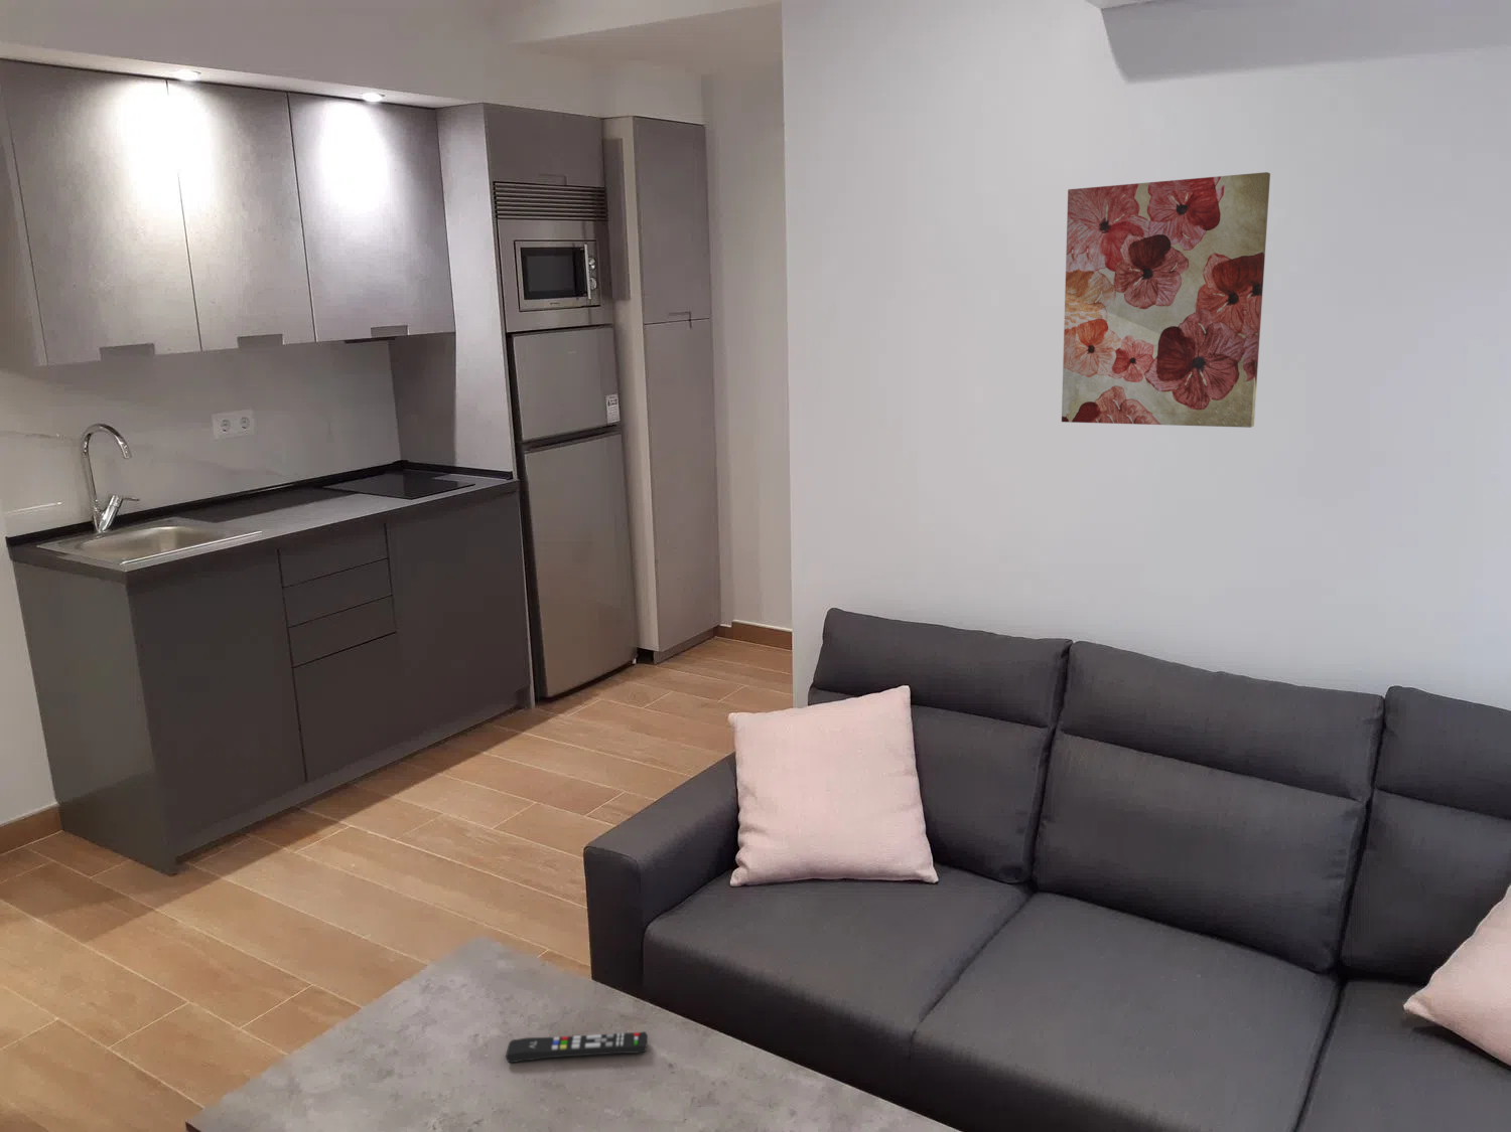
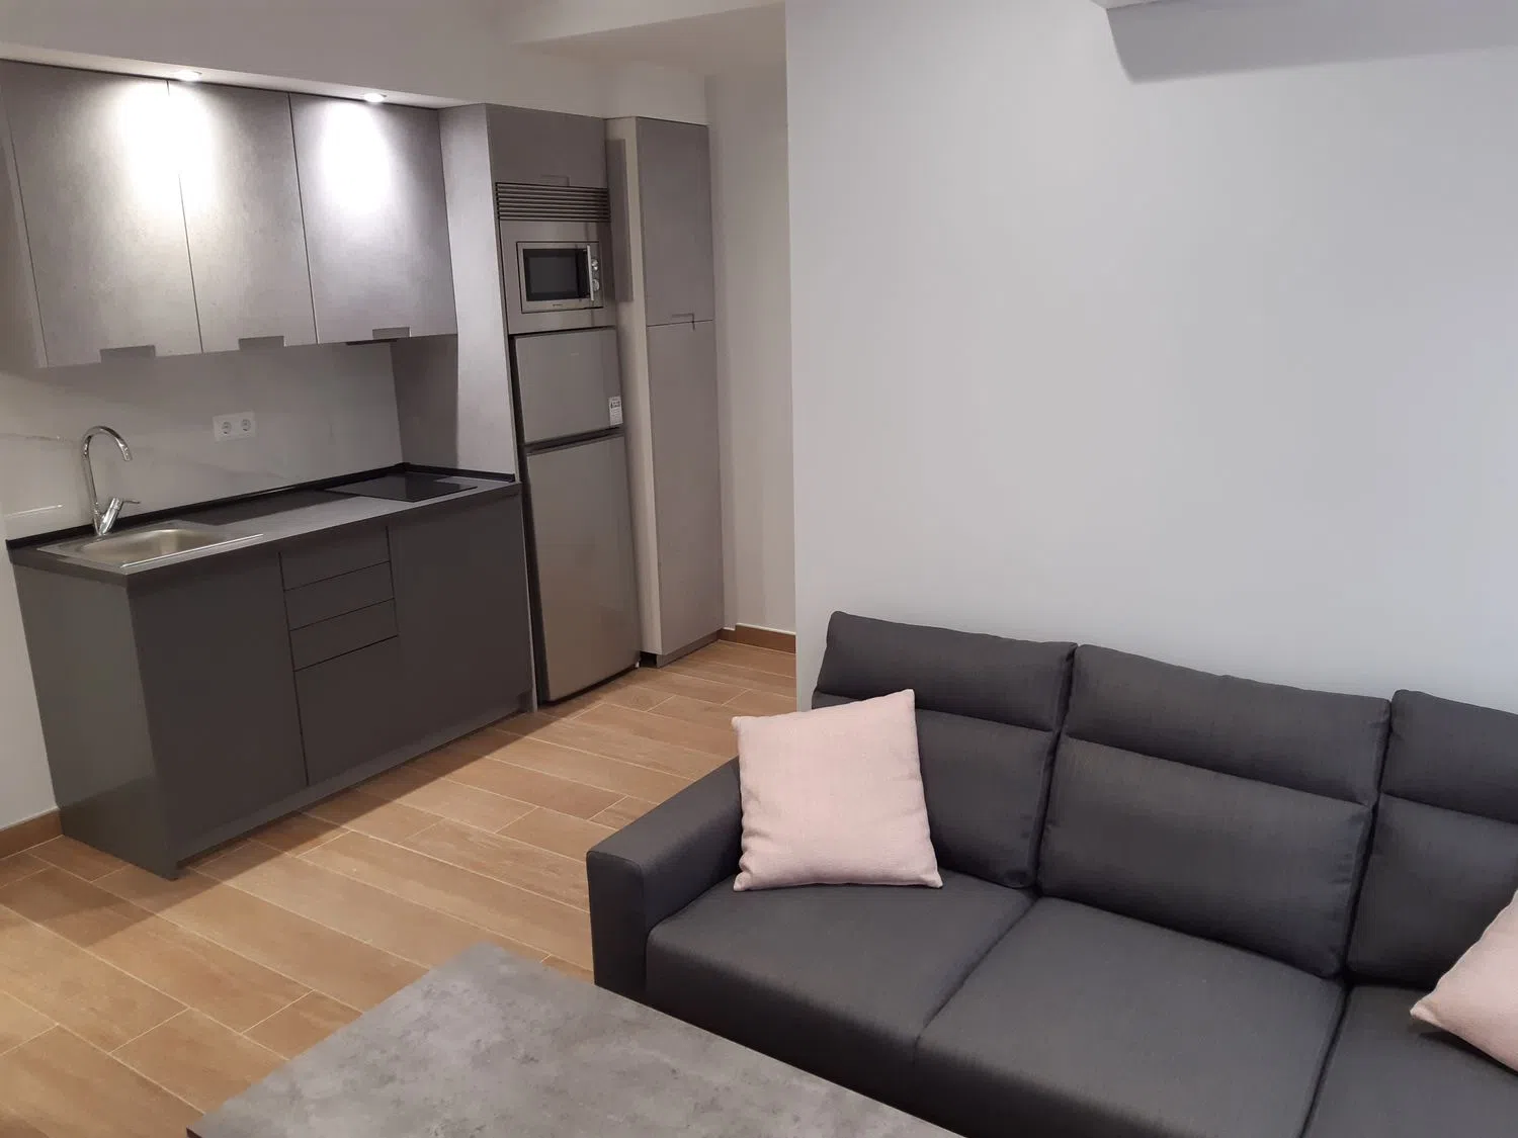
- remote control (577, 1046)
- wall art (1159, 304)
